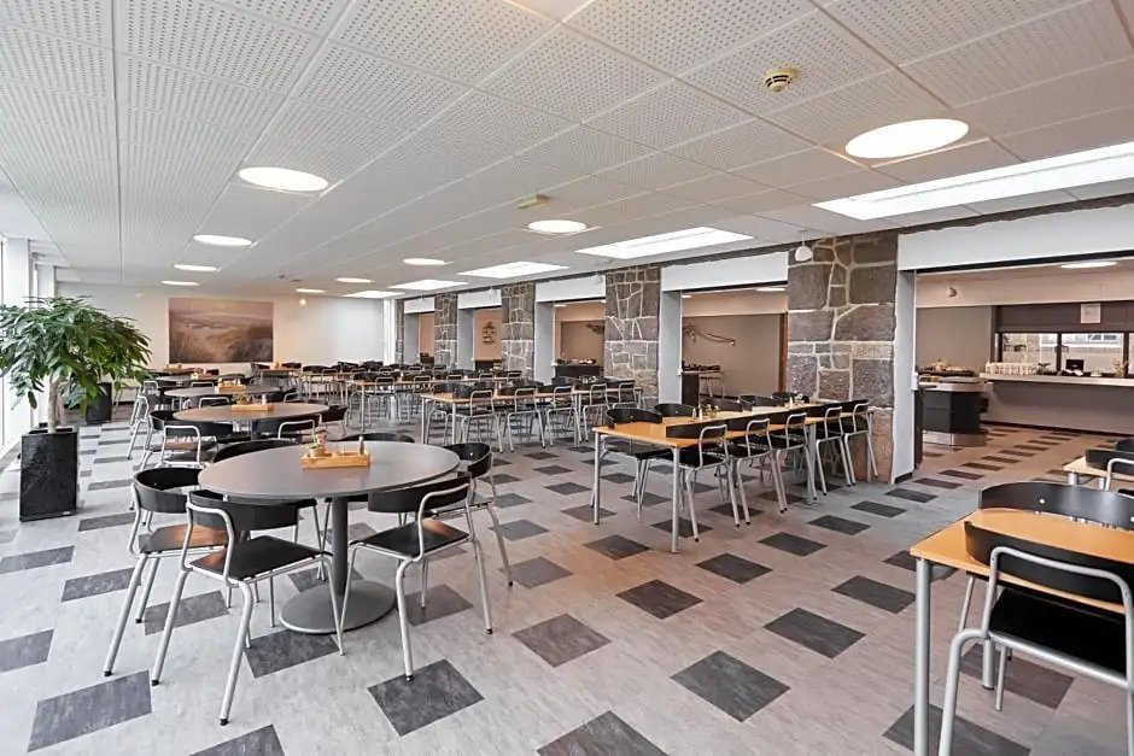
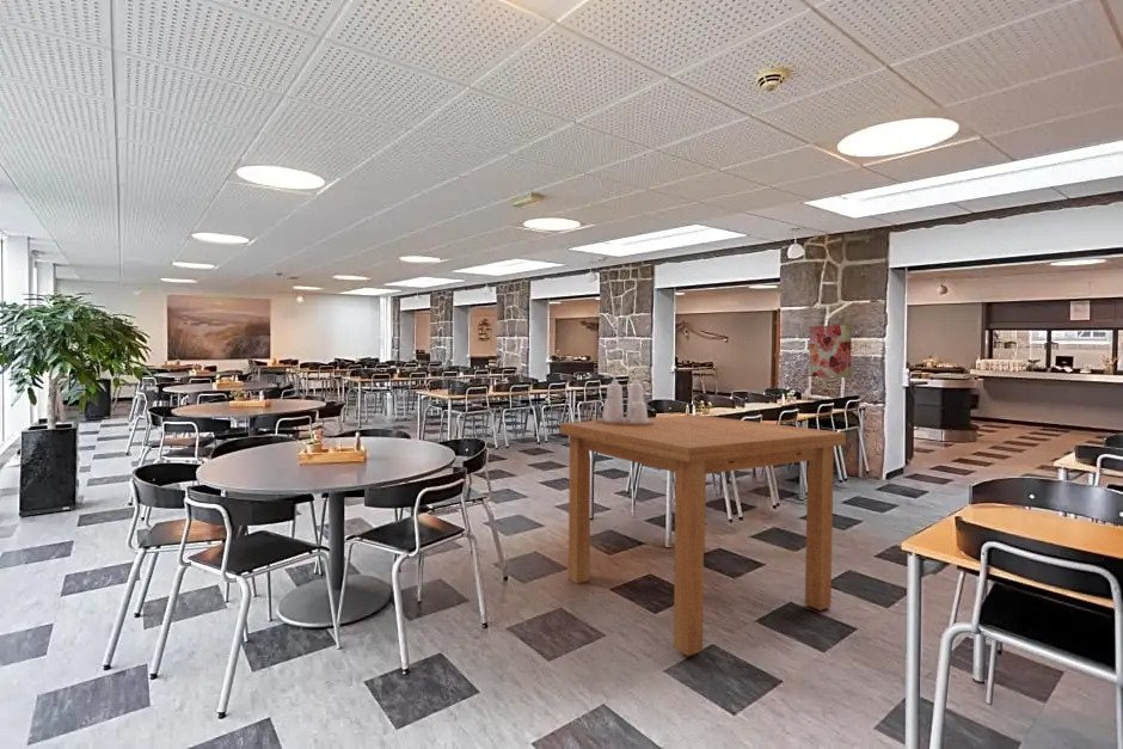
+ wall art (829, 351)
+ condiment set (621, 397)
+ dining table (693, 510)
